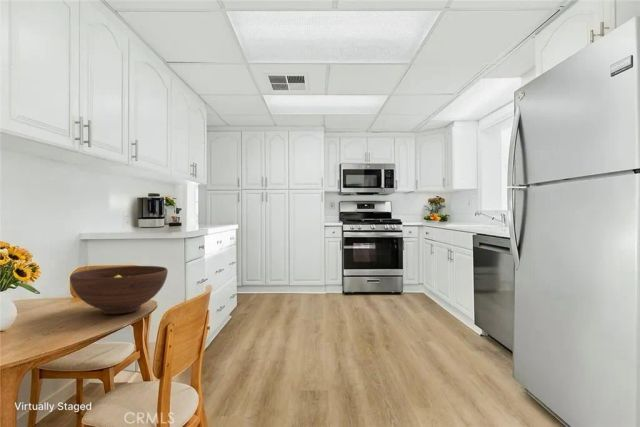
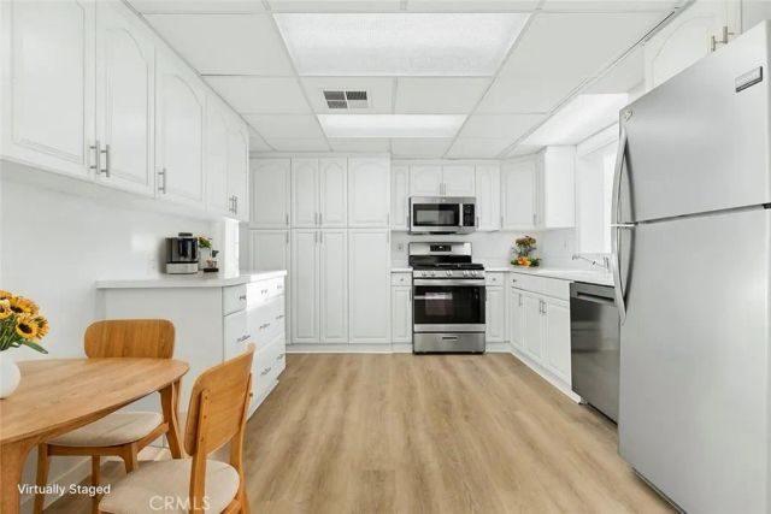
- fruit bowl (121, 291)
